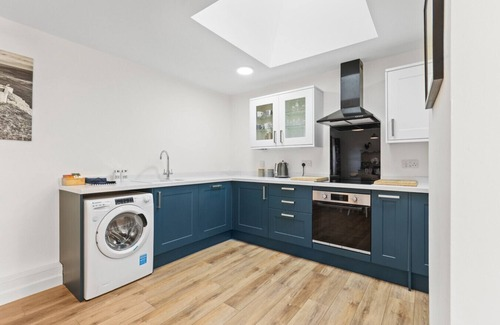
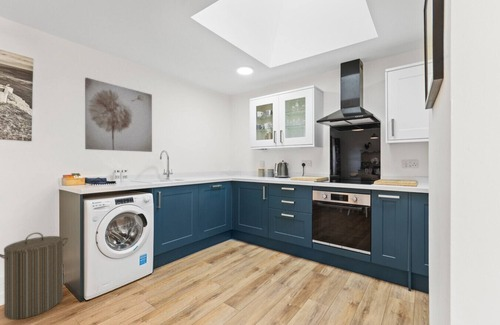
+ wall art (122, 118)
+ laundry hamper (35, 269)
